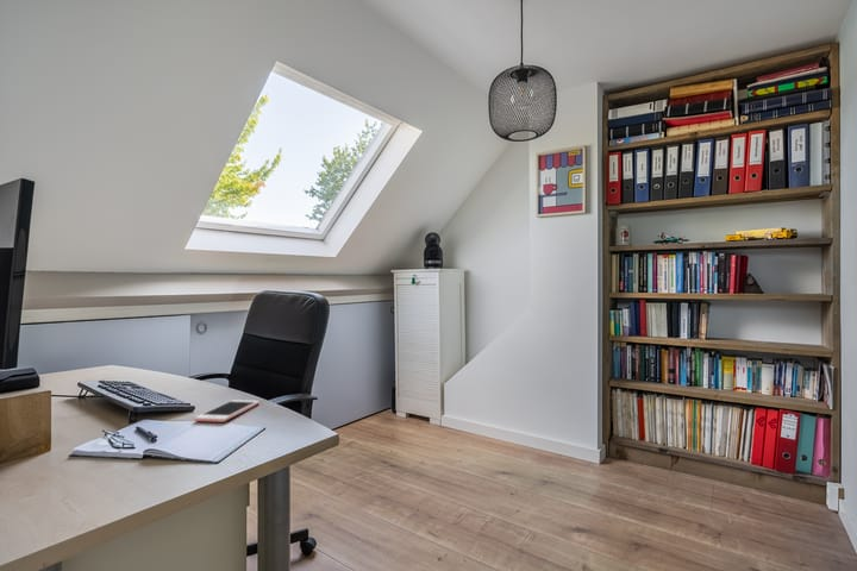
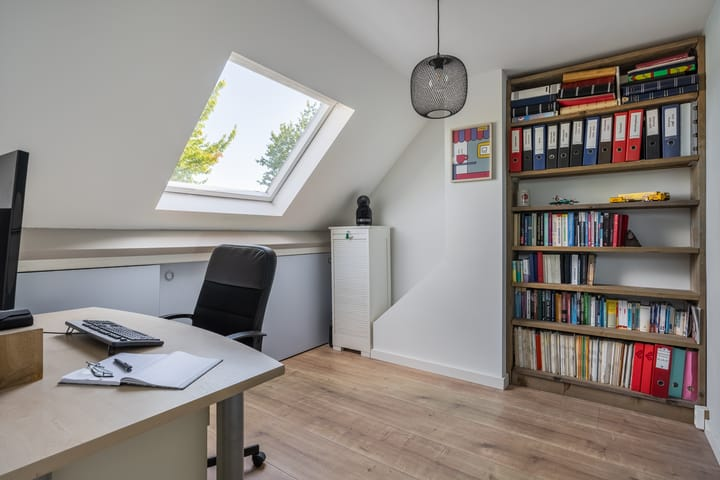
- cell phone (229, 409)
